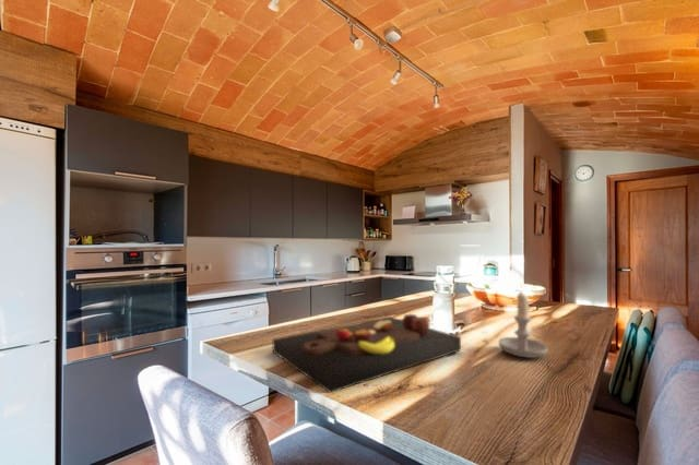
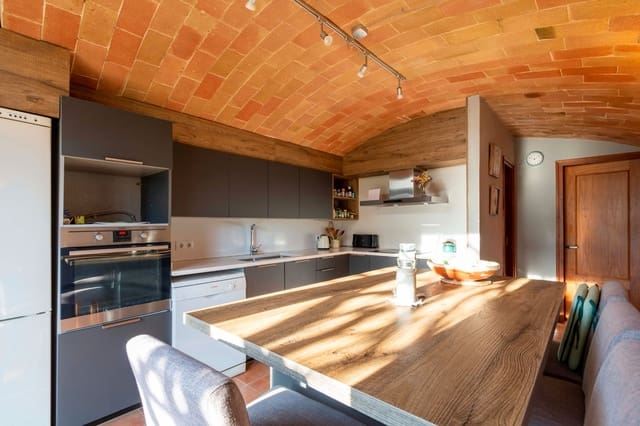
- cutting board (367, 335)
- candle (522, 322)
